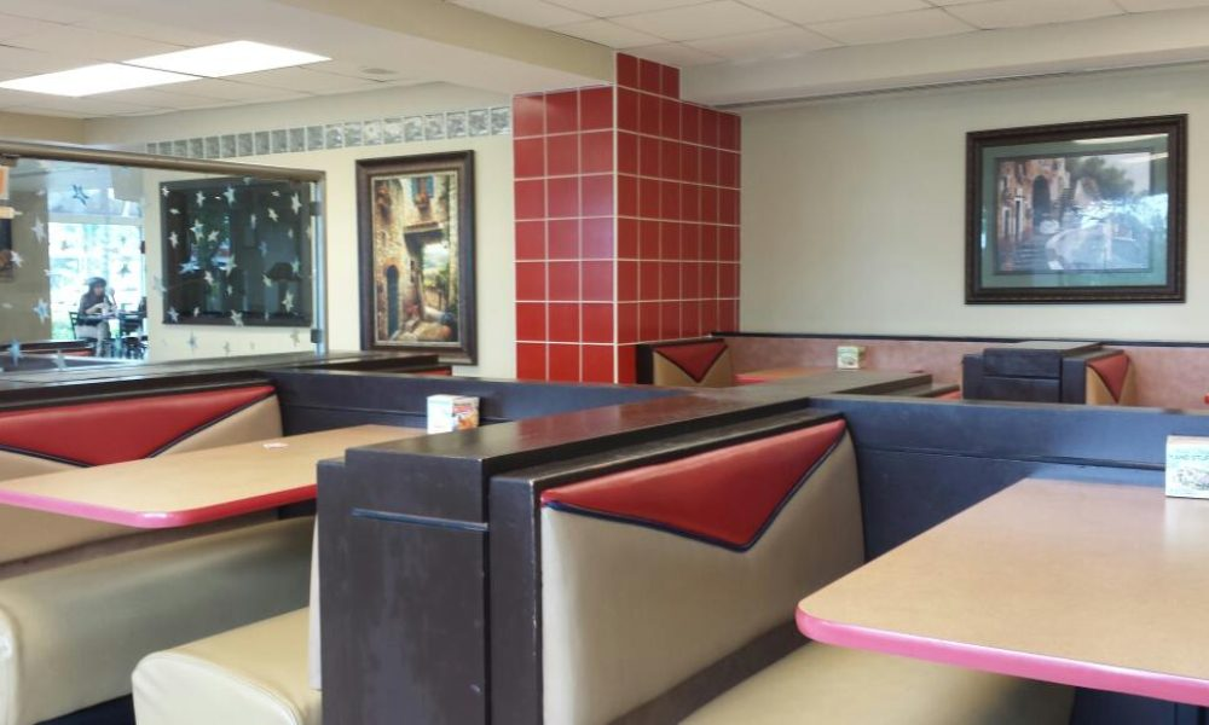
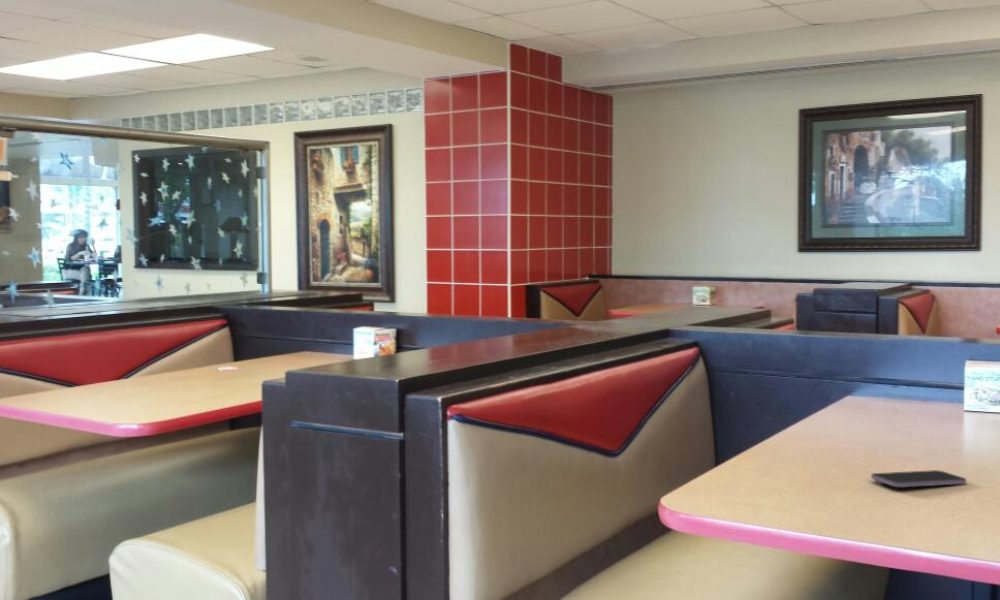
+ smartphone (918, 478)
